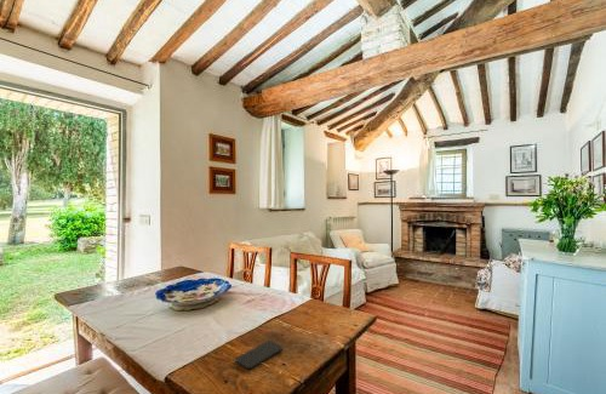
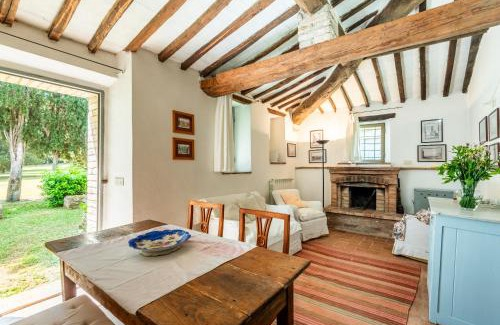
- smartphone (259, 353)
